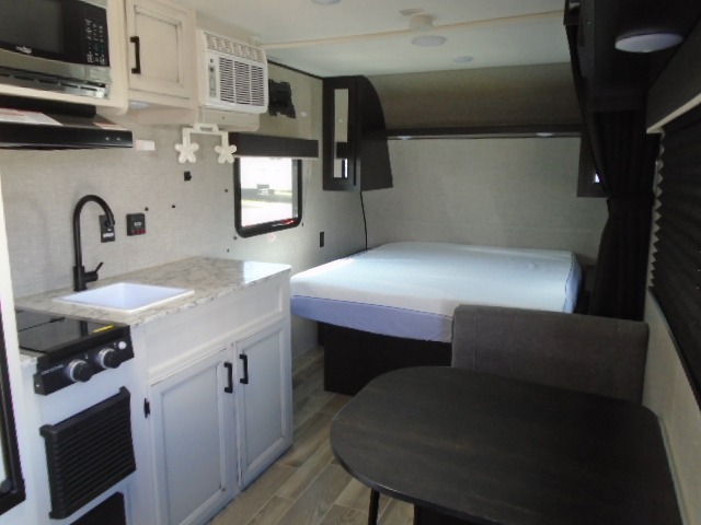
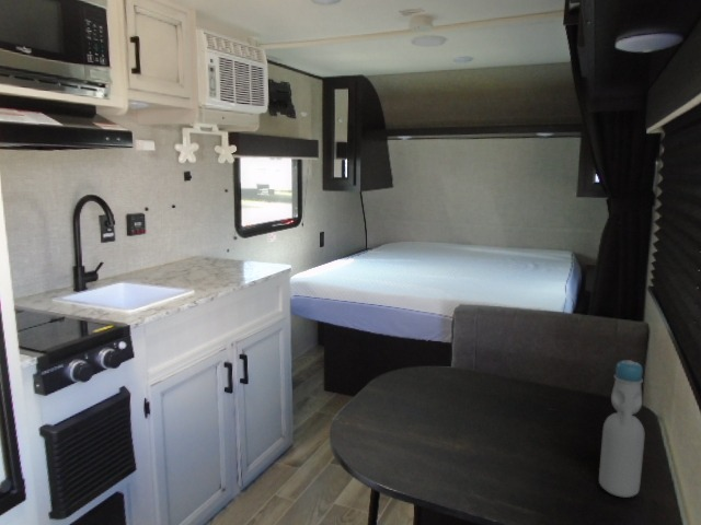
+ bottle (623, 425)
